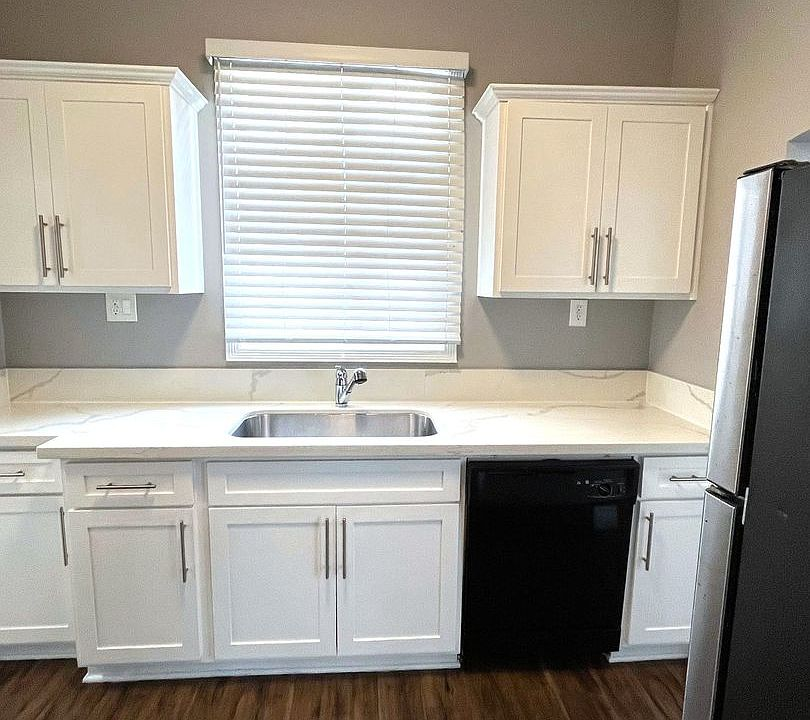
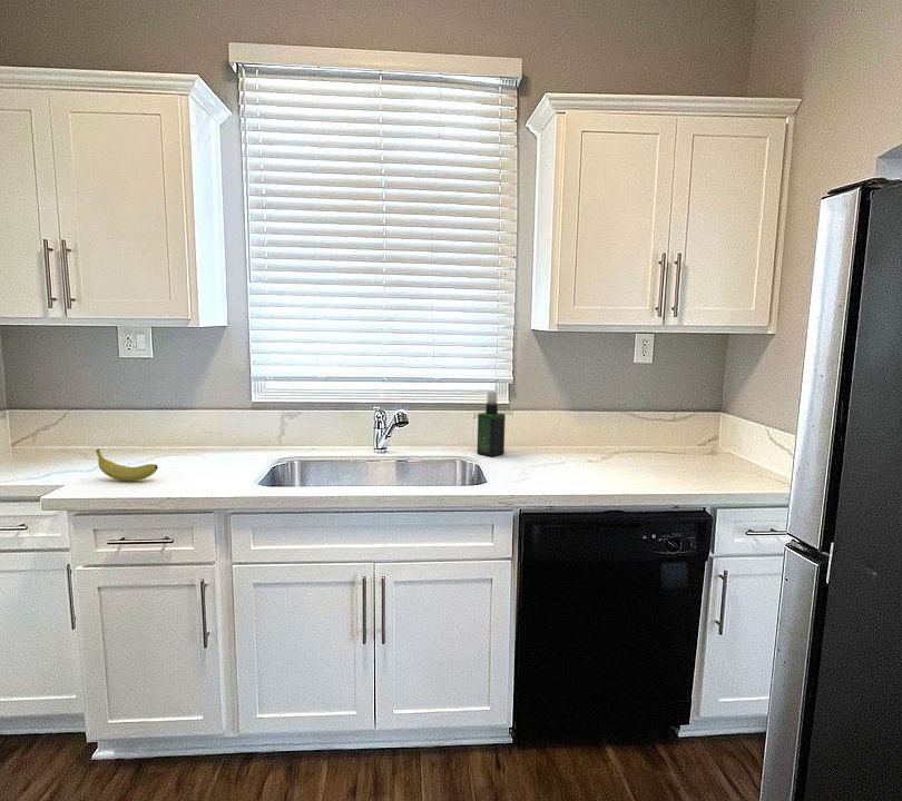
+ fruit (126, 466)
+ spray bottle (491, 423)
